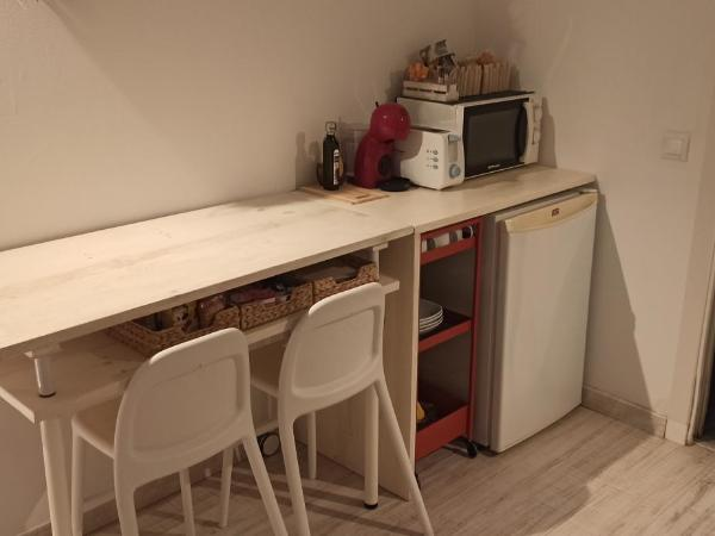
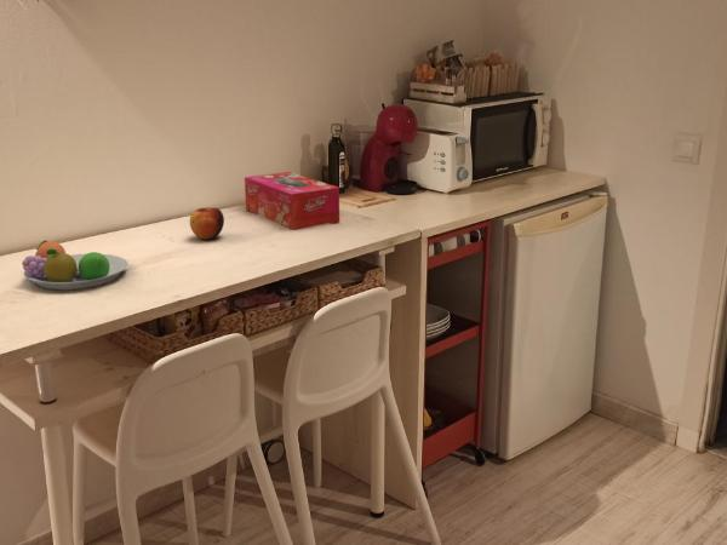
+ fruit bowl (75, 259)
+ apple (206, 223)
+ tissue box (291, 199)
